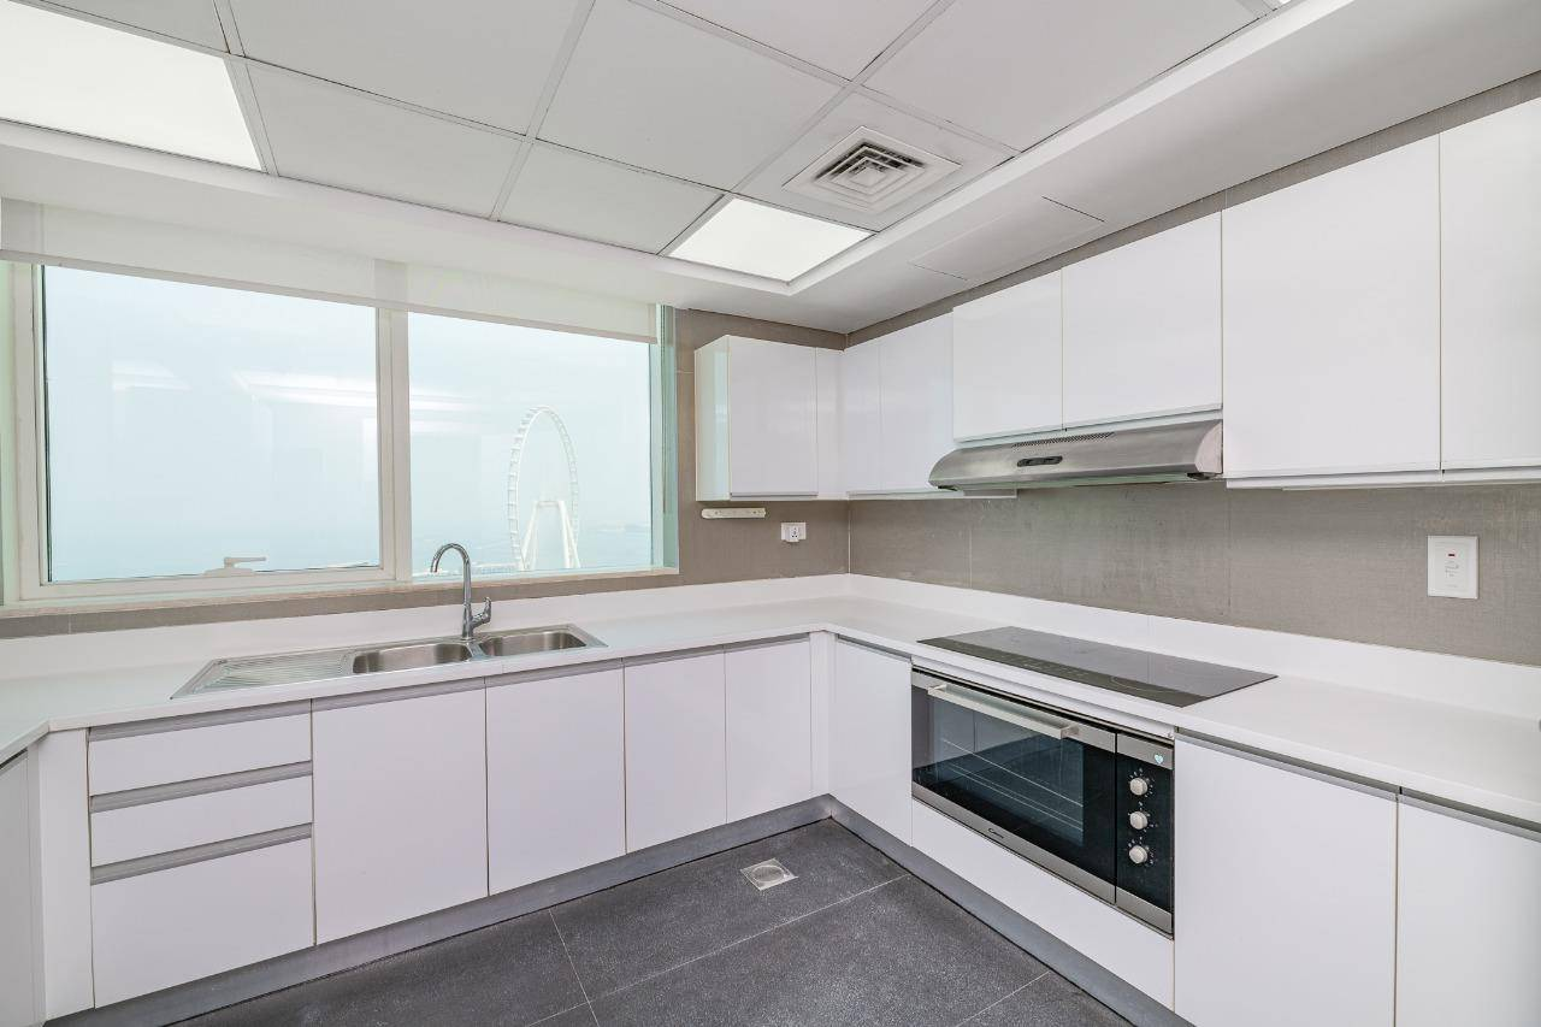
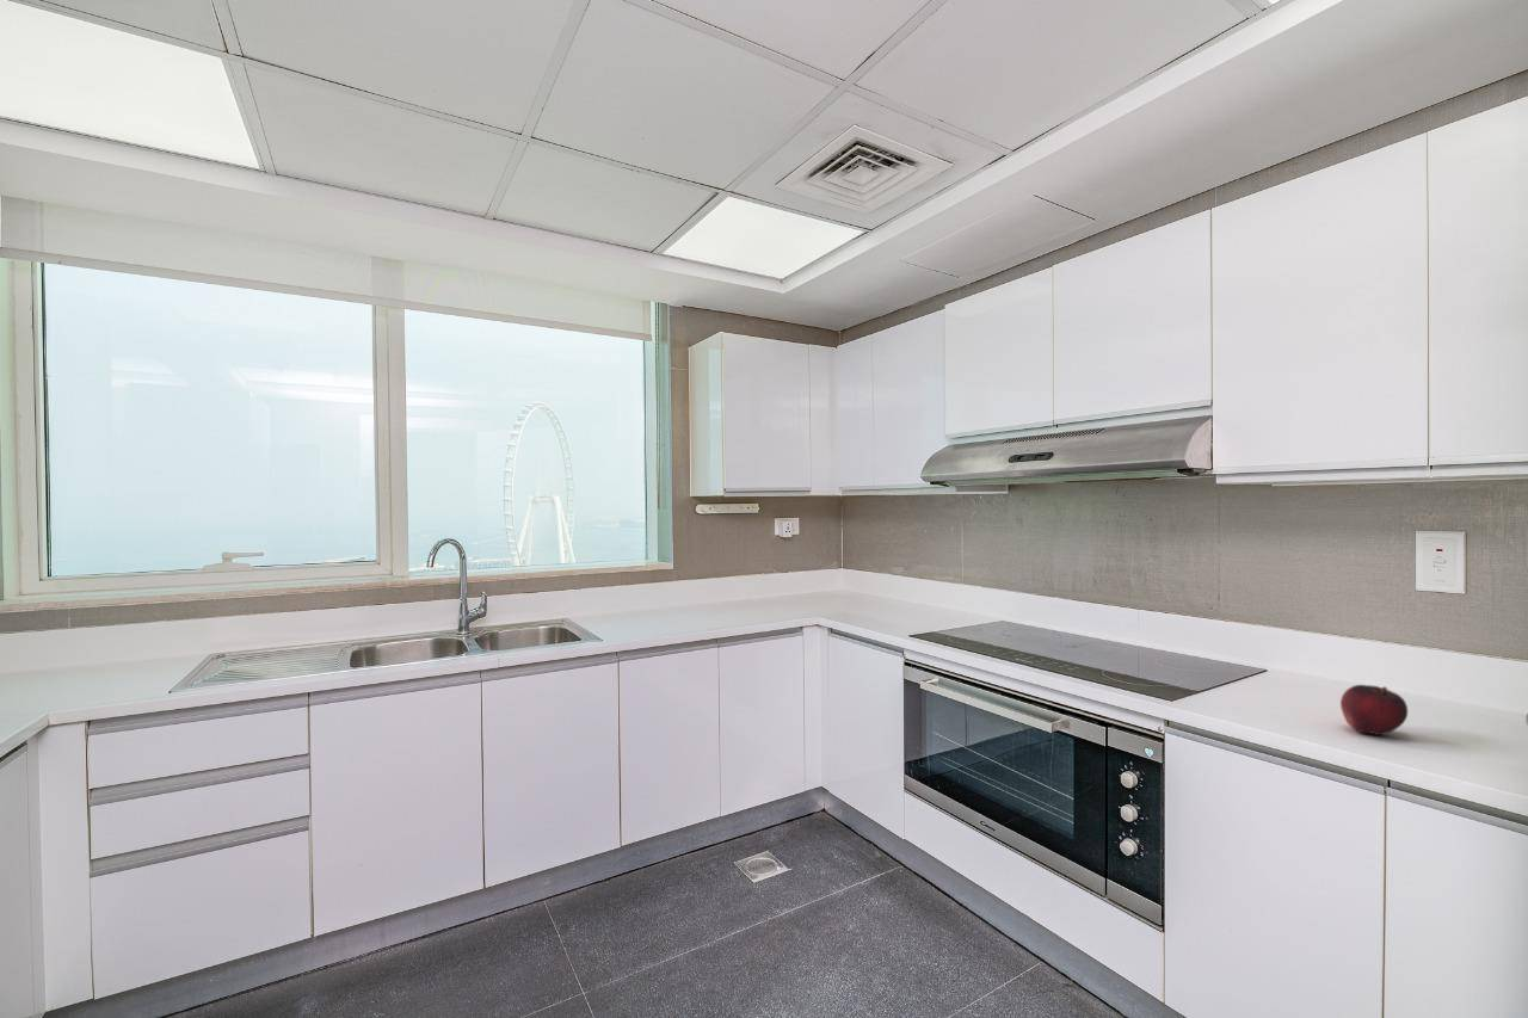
+ fruit (1373, 709)
